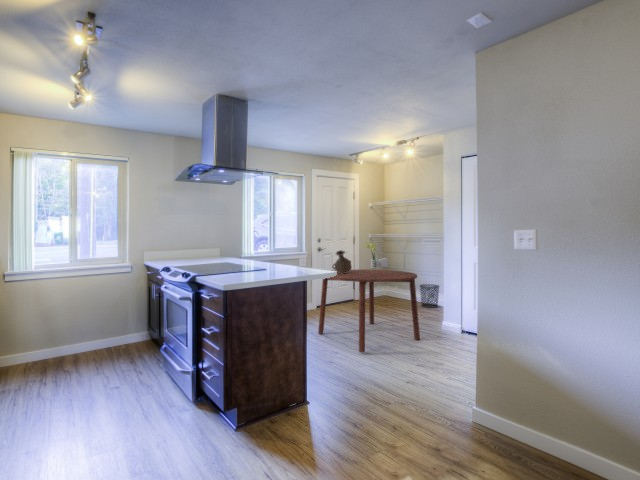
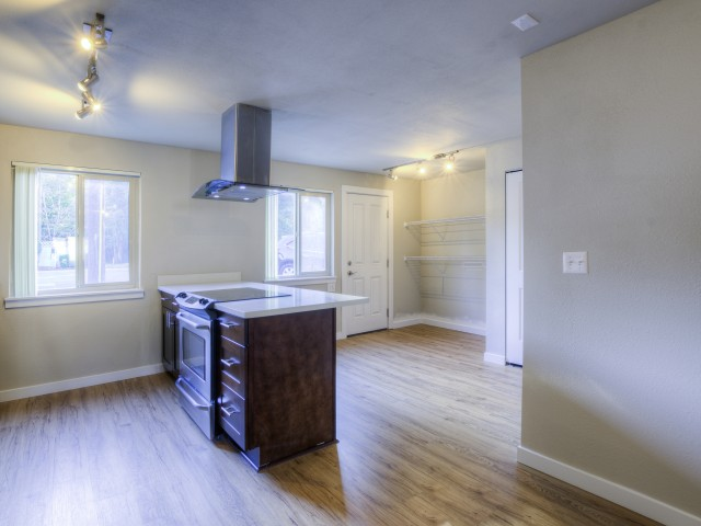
- bouquet (376, 258)
- ceramic jug (341, 261)
- dining table (369, 305)
- waste bin (429, 295)
